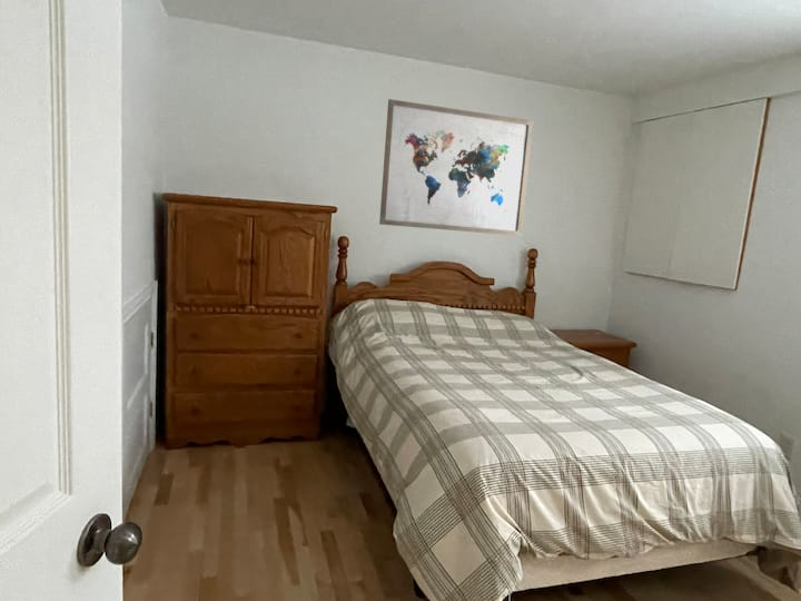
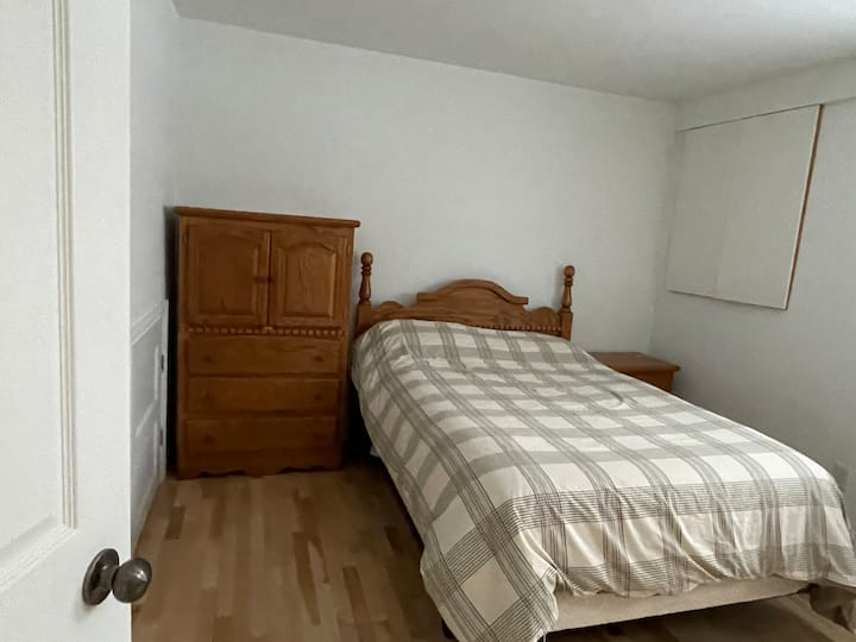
- wall art (457, 170)
